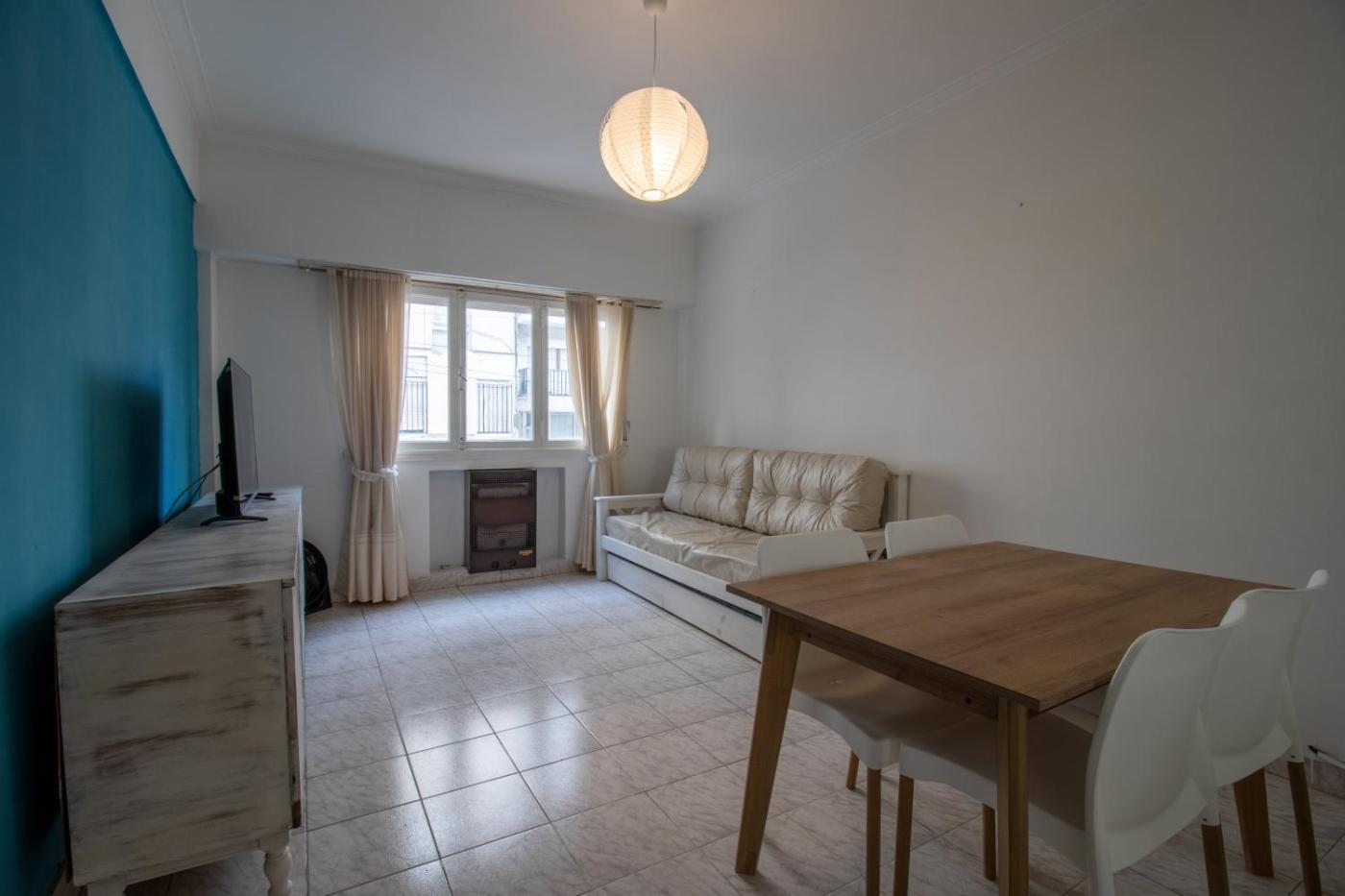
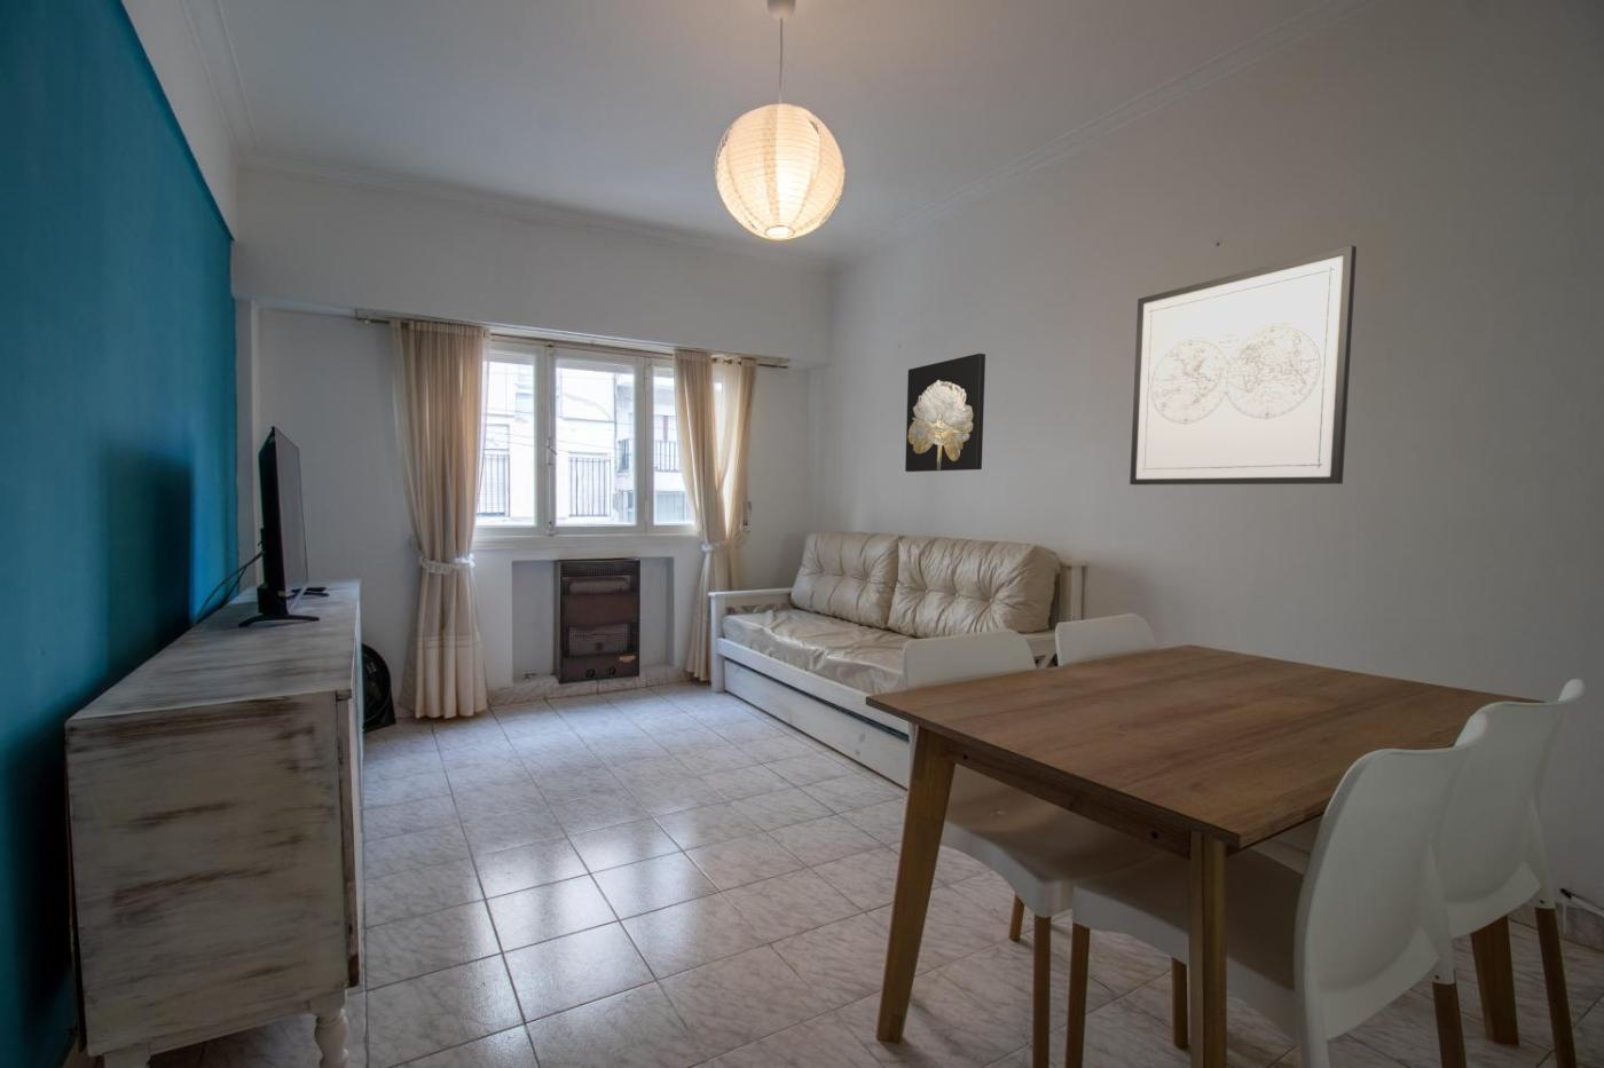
+ wall art (1228, 380)
+ wall art (943, 417)
